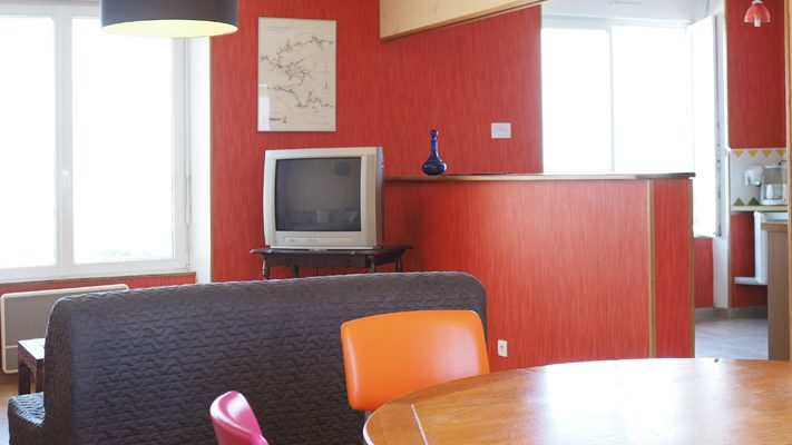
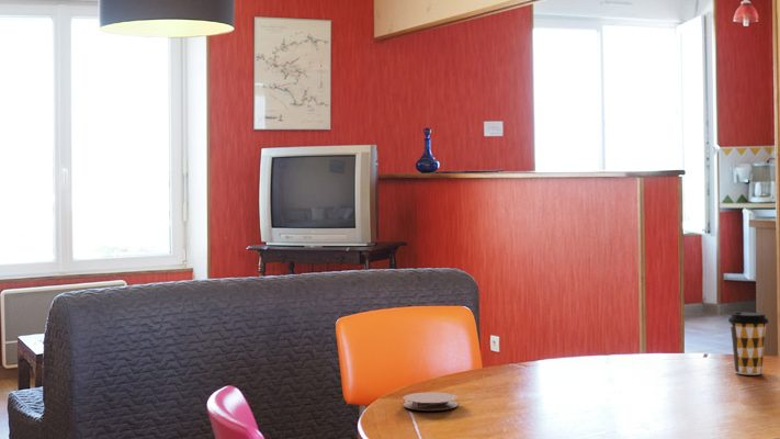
+ coaster (430, 401)
+ coffee cup (748, 342)
